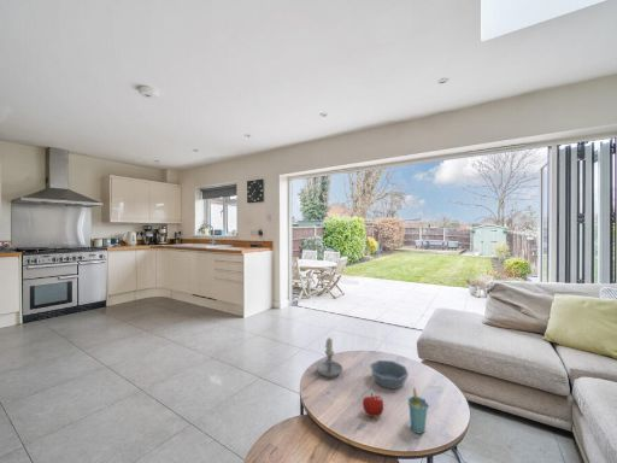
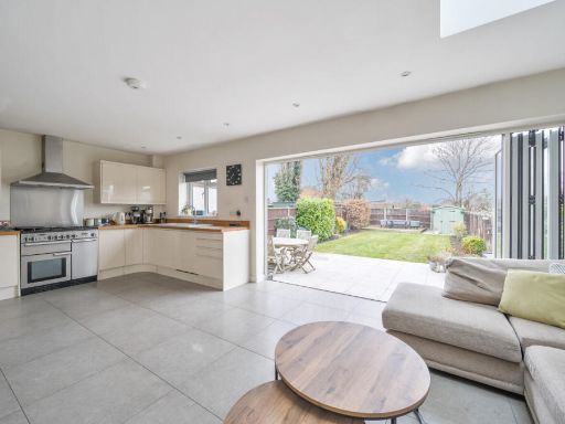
- fruit (372, 405)
- cup (418, 411)
- bowl (388, 375)
- candle (329, 354)
